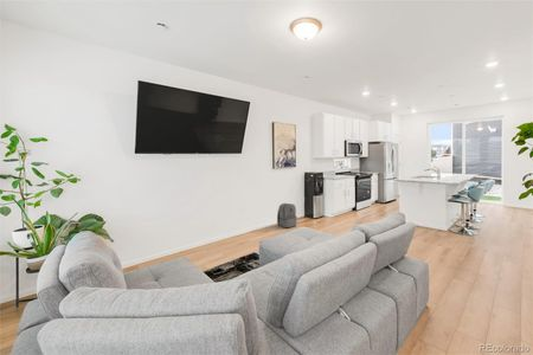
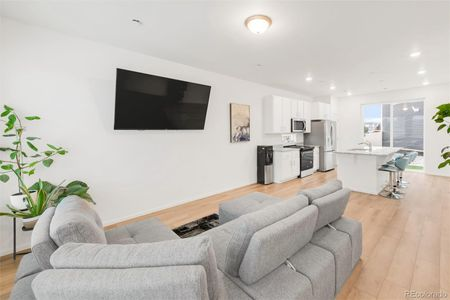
- backpack (285, 214)
